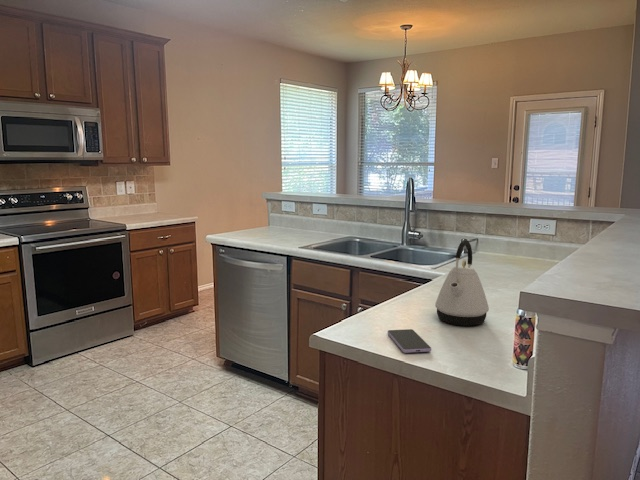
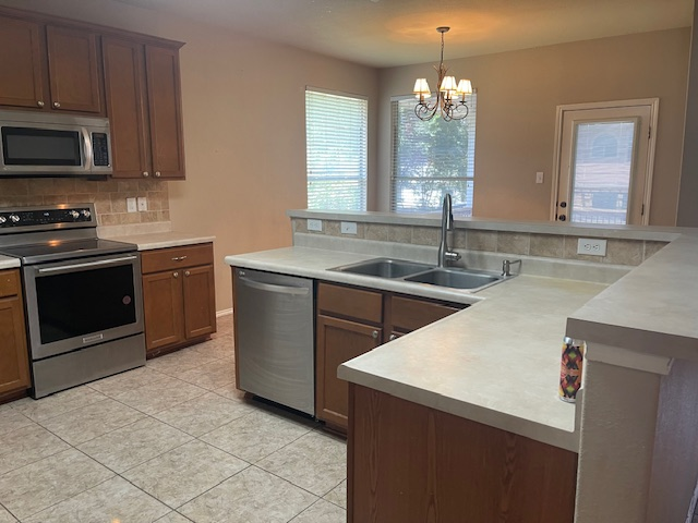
- smartphone (408, 340)
- kettle (462, 280)
